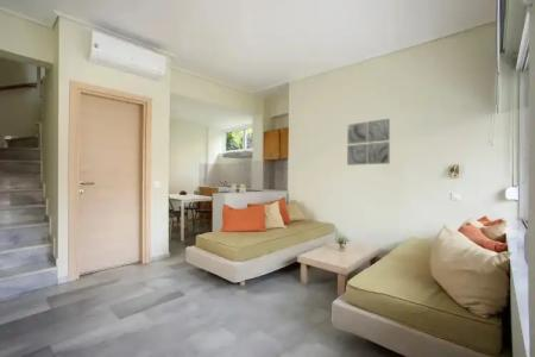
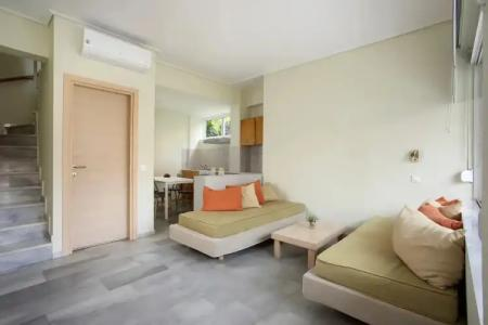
- wall art (367, 142)
